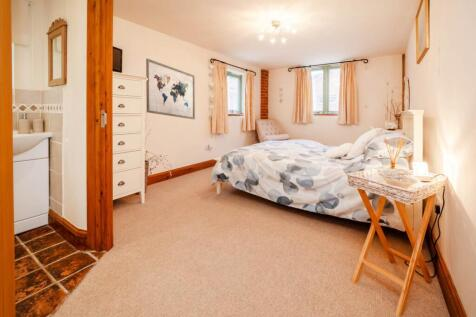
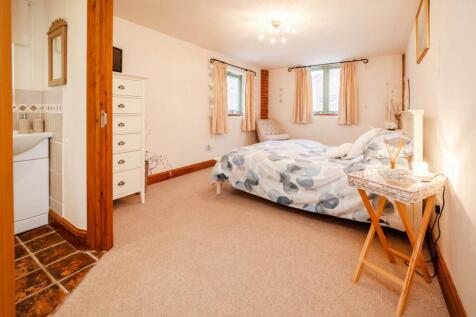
- wall art (173, 92)
